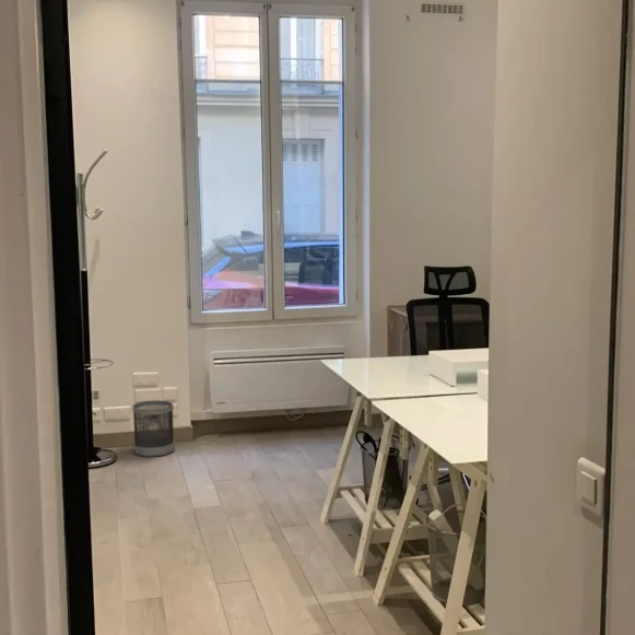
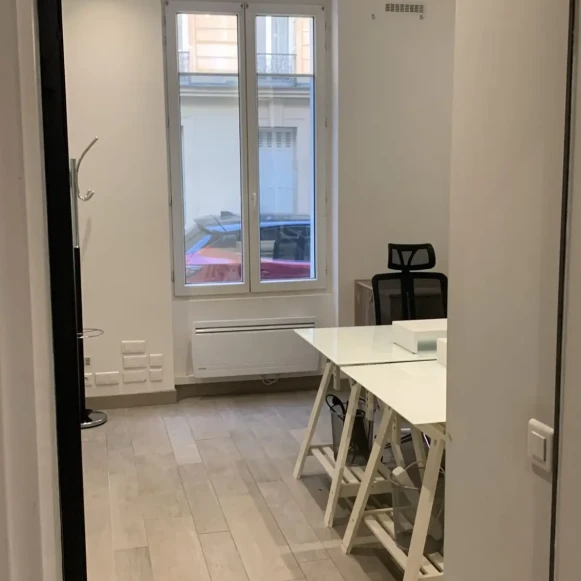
- wastebasket (154, 427)
